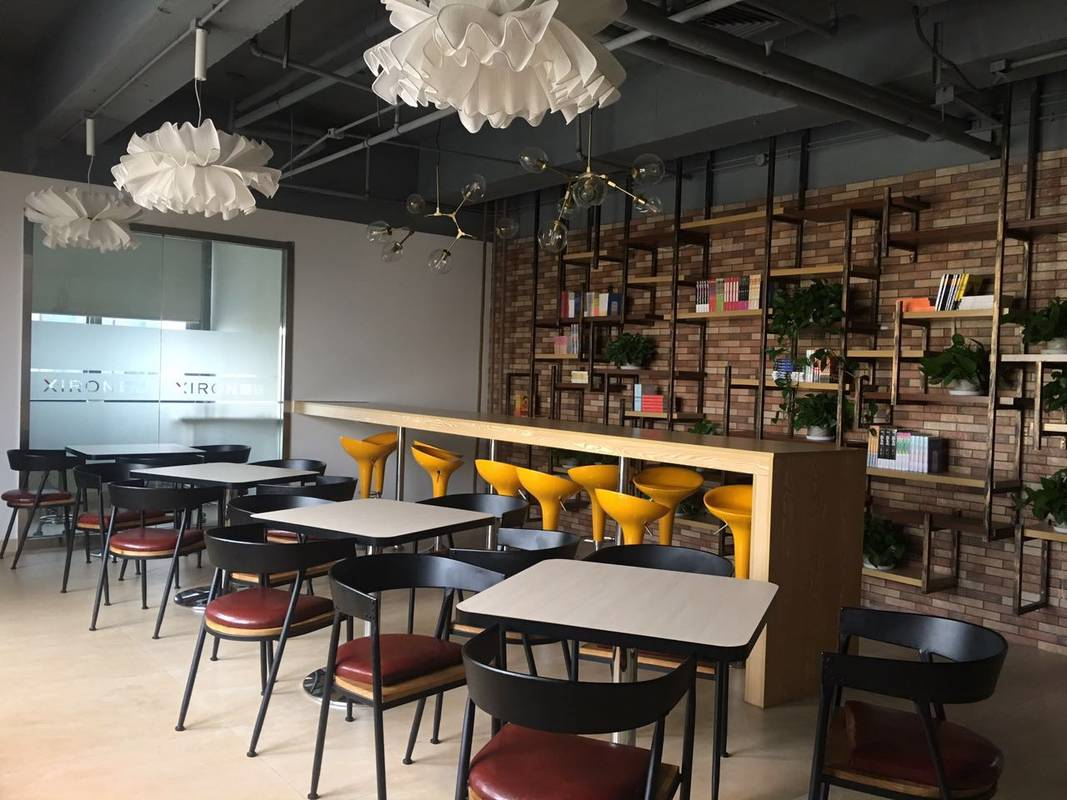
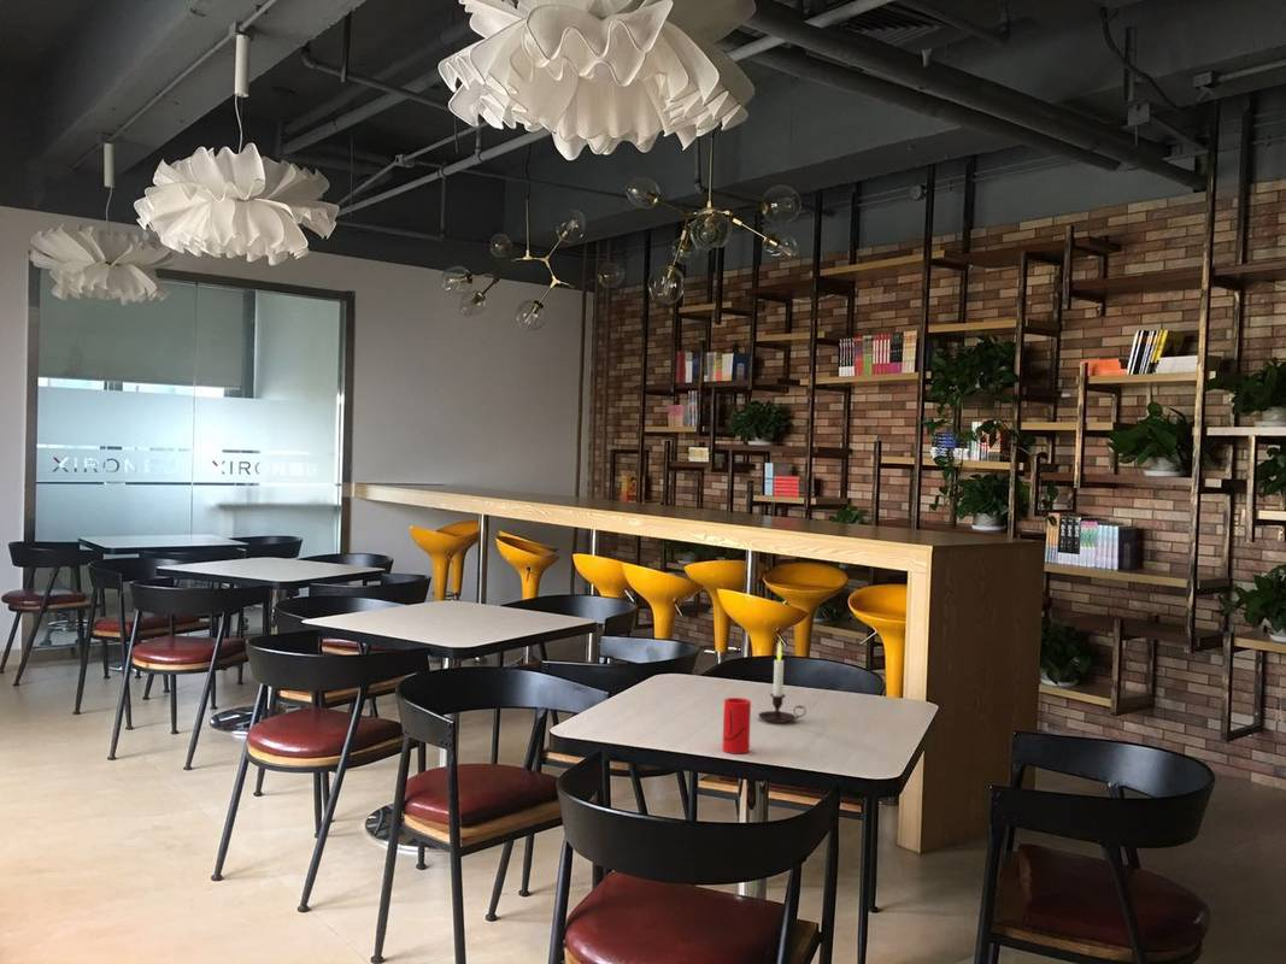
+ cup (736, 724)
+ candle (782, 680)
